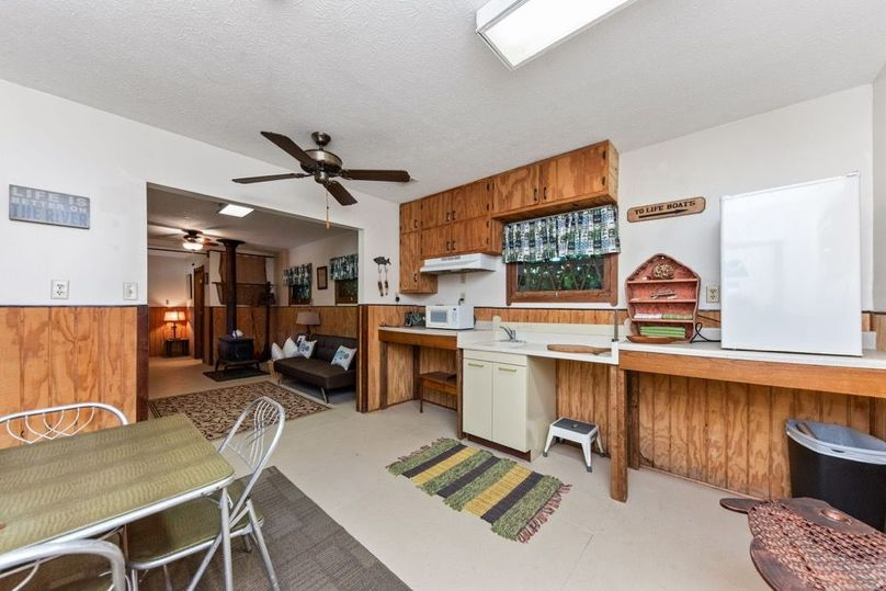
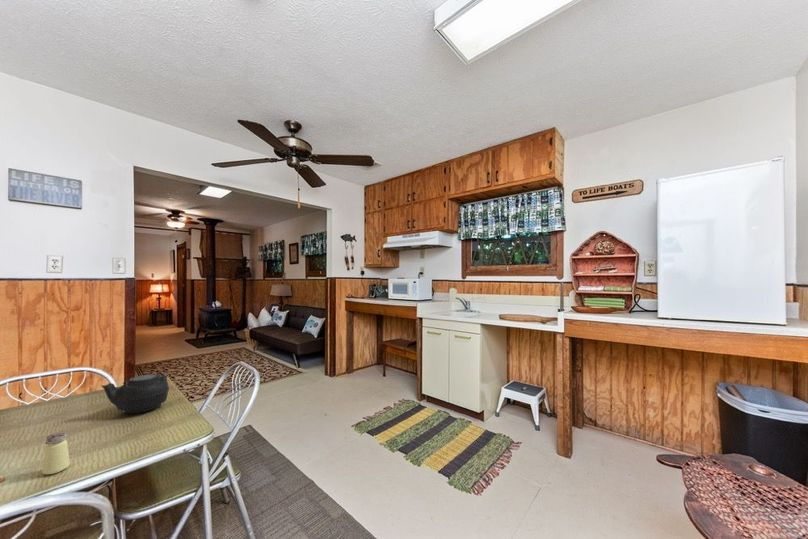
+ saltshaker (56, 451)
+ teapot (137, 394)
